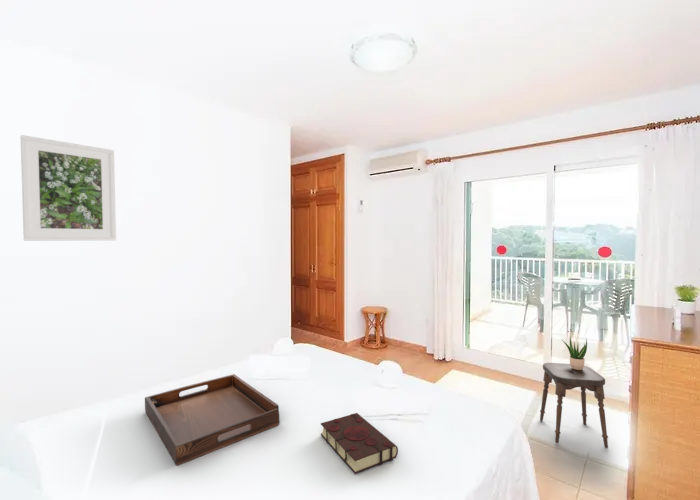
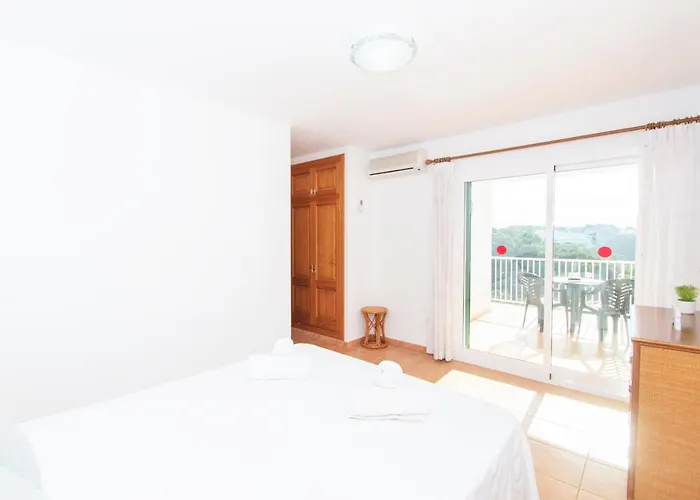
- serving tray (211, 410)
- potted plant (577, 351)
- book (353, 435)
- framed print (72, 192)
- stool (565, 395)
